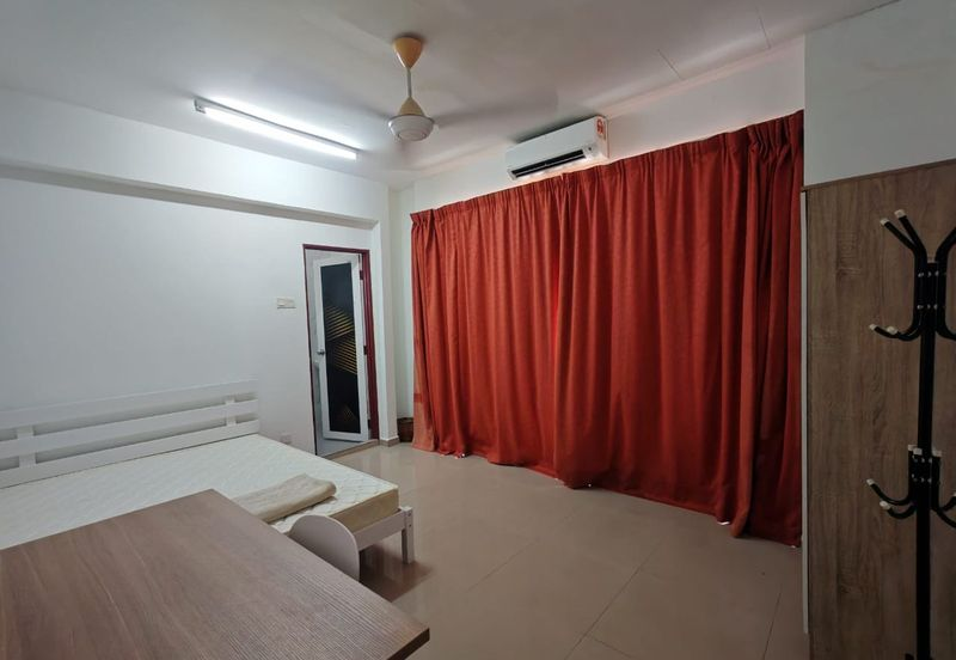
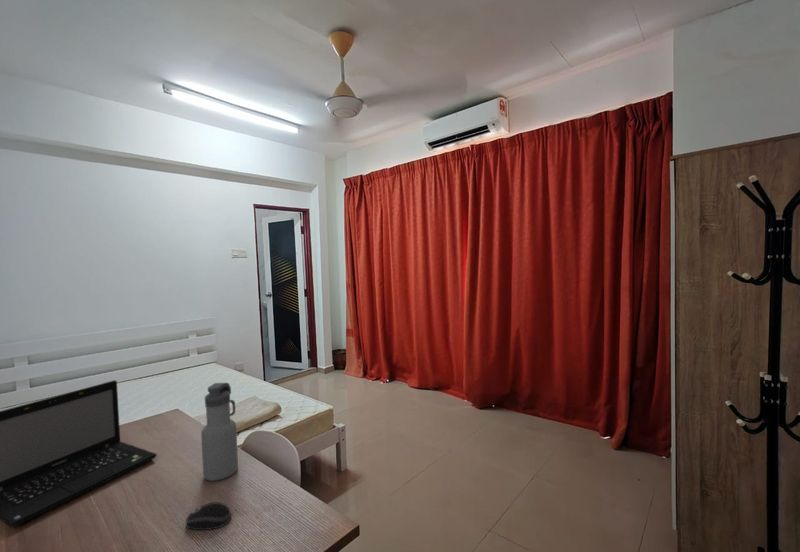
+ water bottle (219, 428)
+ computer mouse (209, 513)
+ laptop (73, 441)
